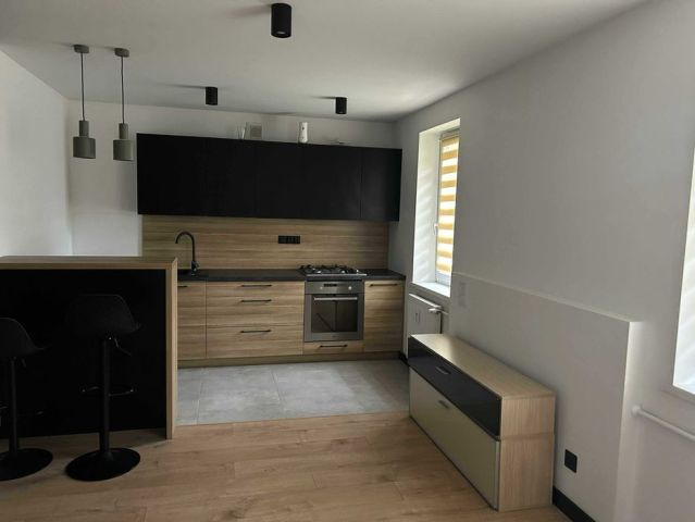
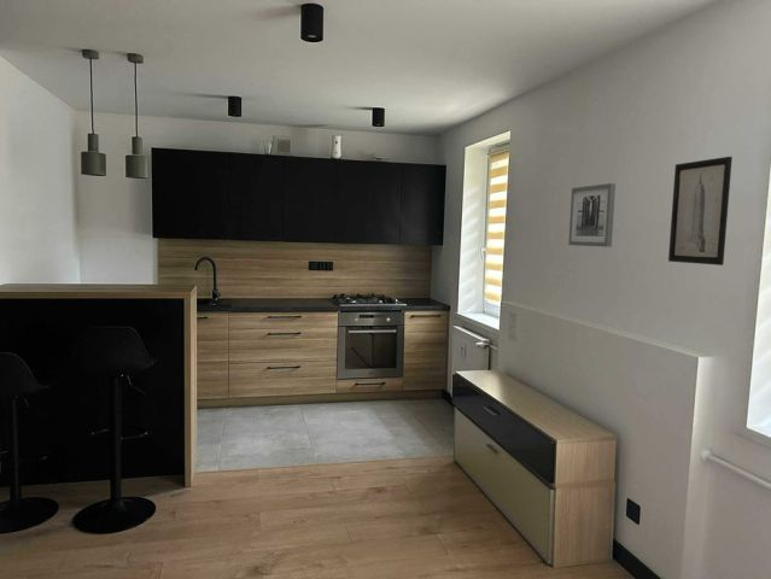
+ wall art (697, 212)
+ wall art (590, 216)
